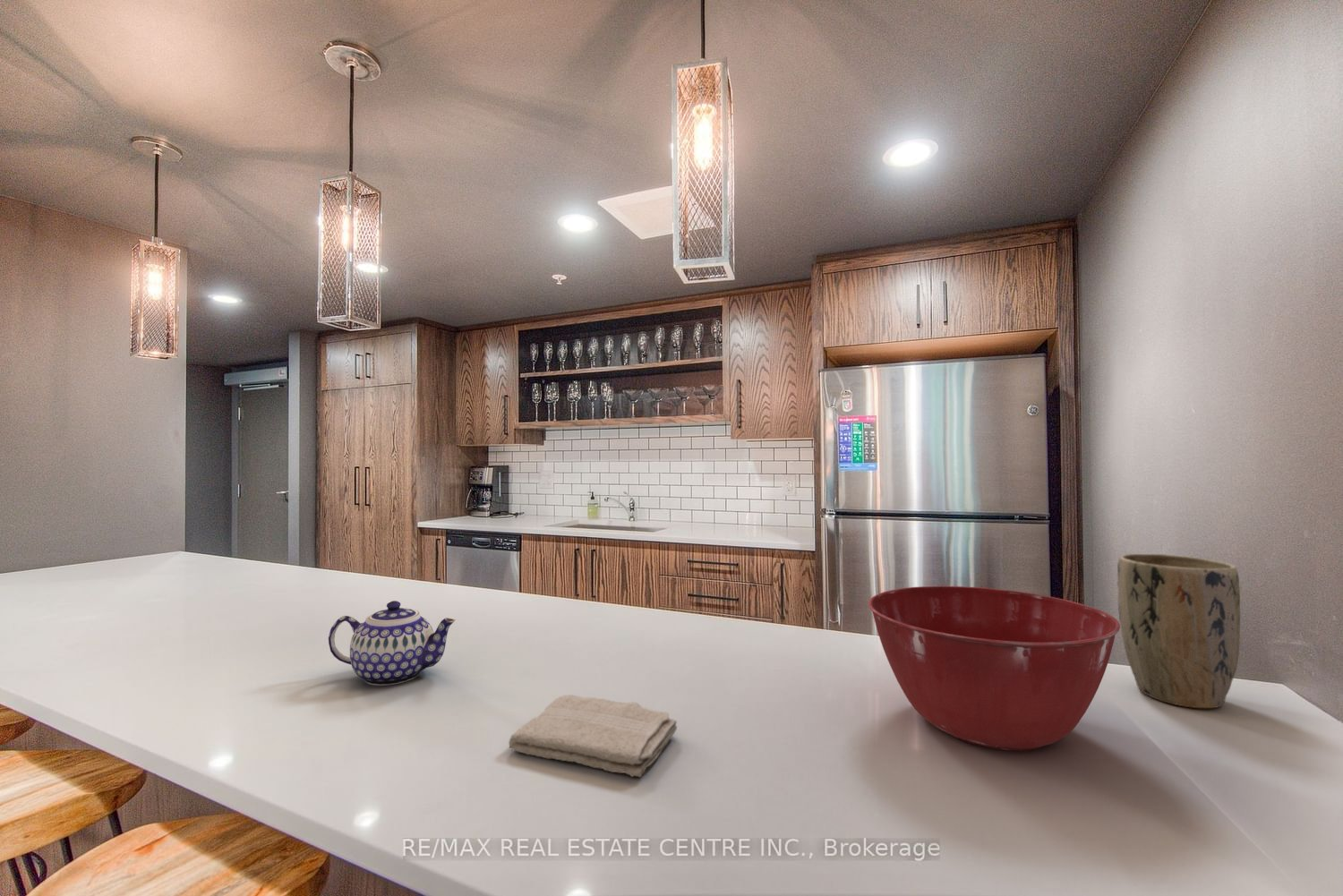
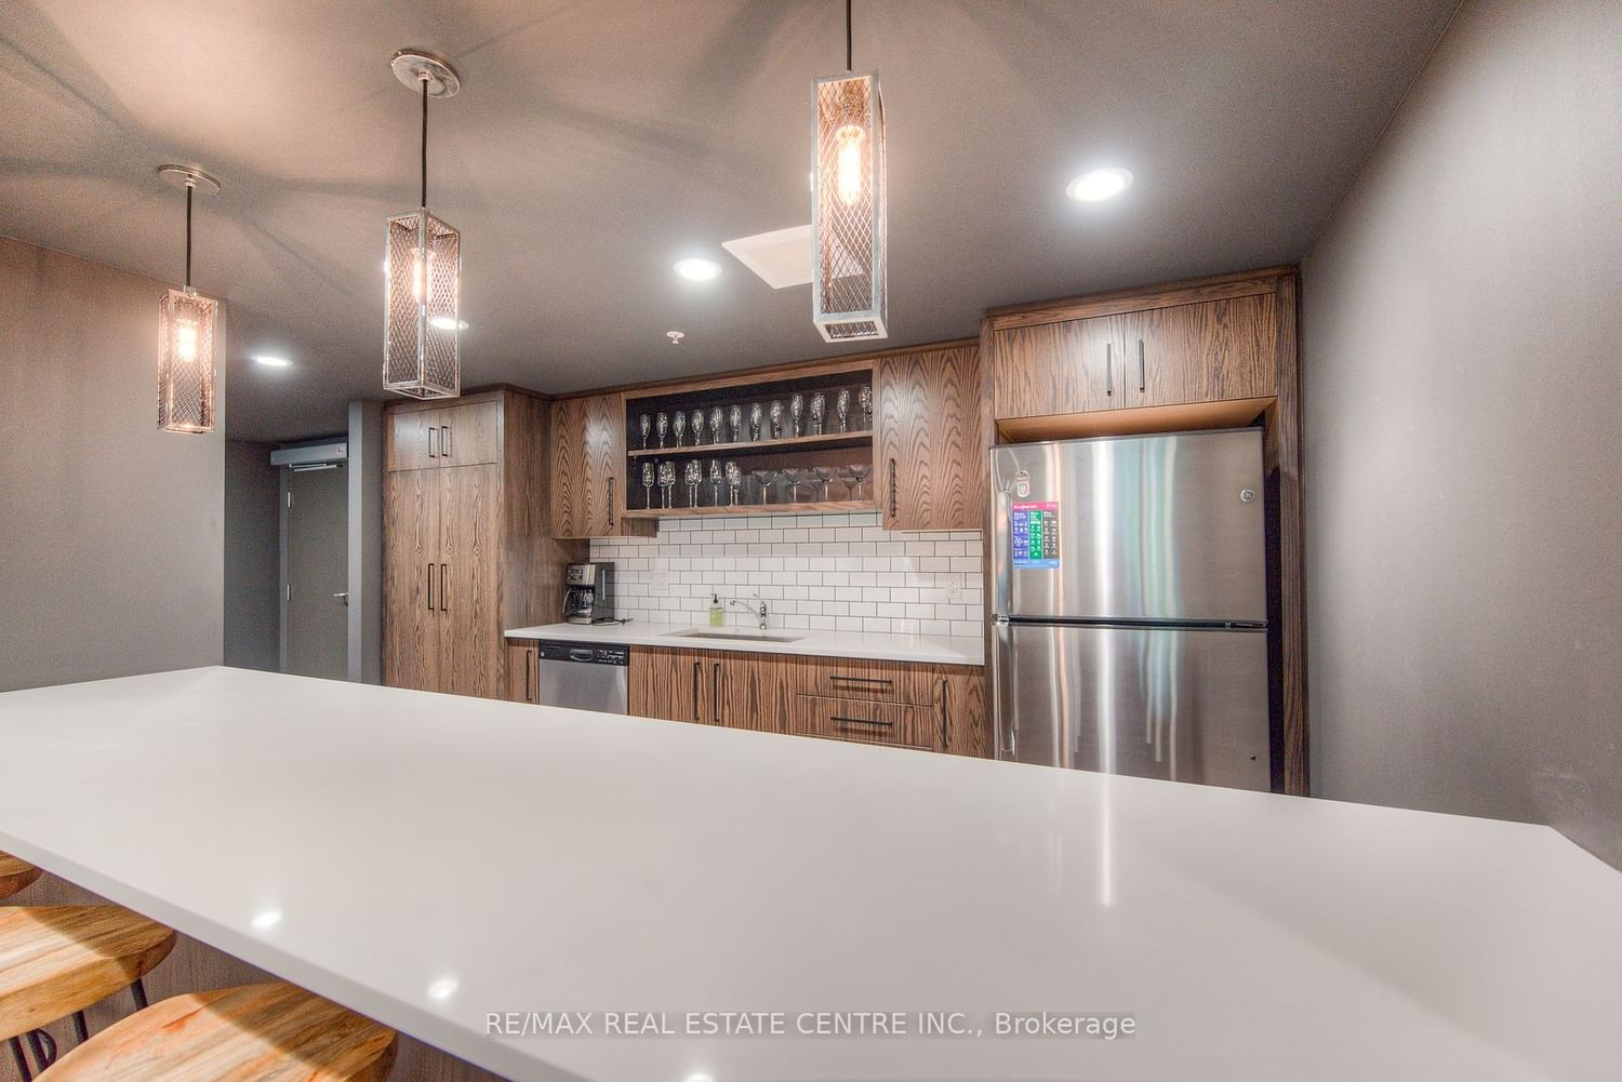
- washcloth (595, 730)
- teapot (392, 639)
- mixing bowl (984, 666)
- plant pot (1176, 627)
